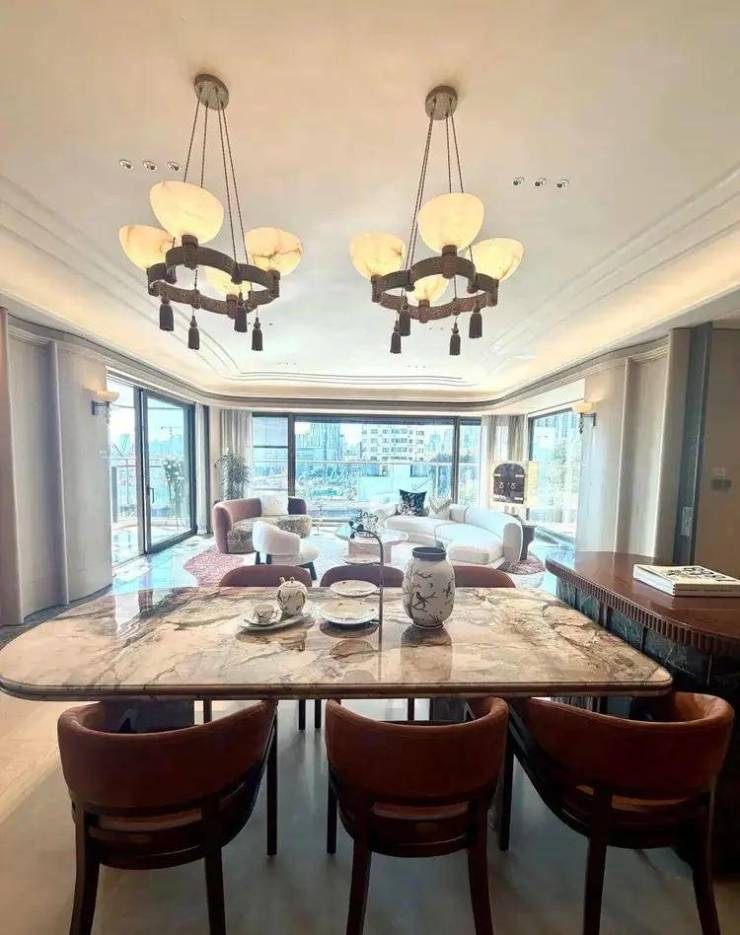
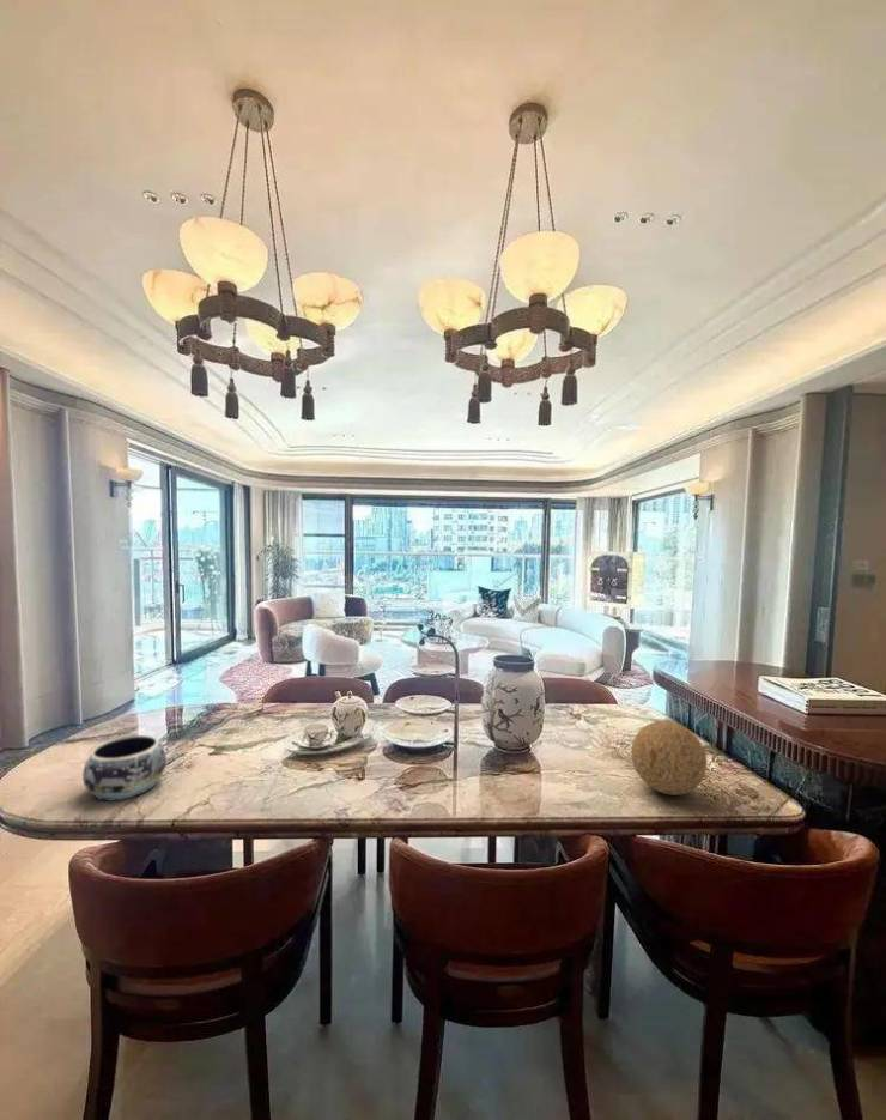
+ decorative bowl (126, 767)
+ decorative ball (667, 757)
